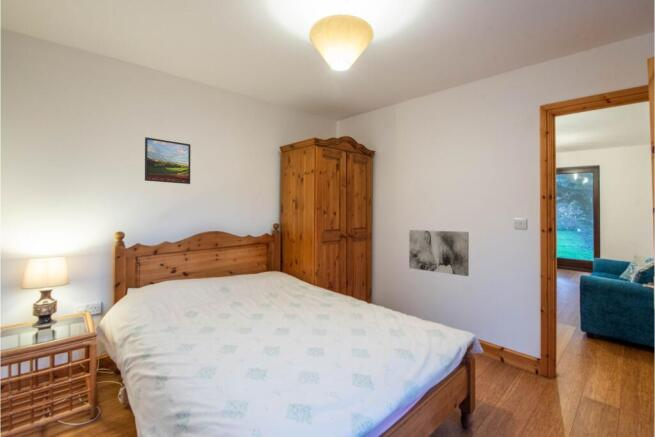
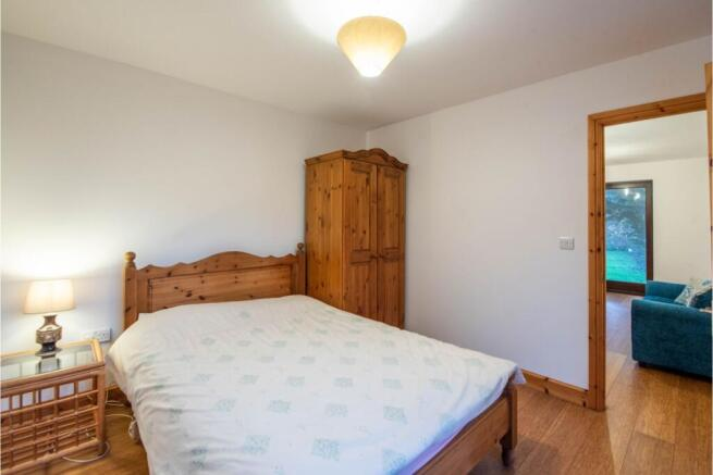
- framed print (168, 161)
- wall art (436, 251)
